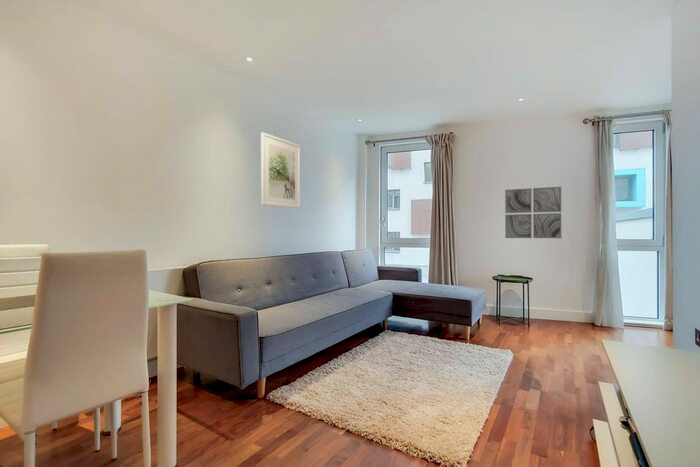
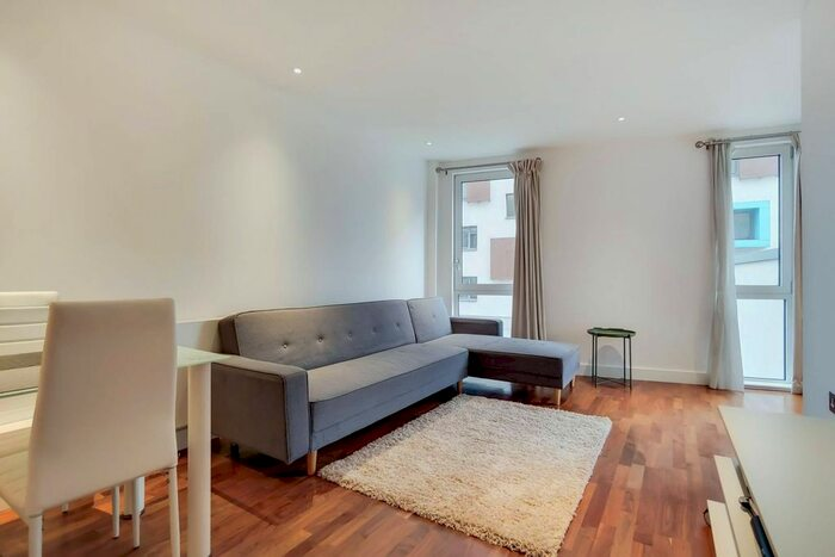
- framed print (282, 173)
- wall art (531, 212)
